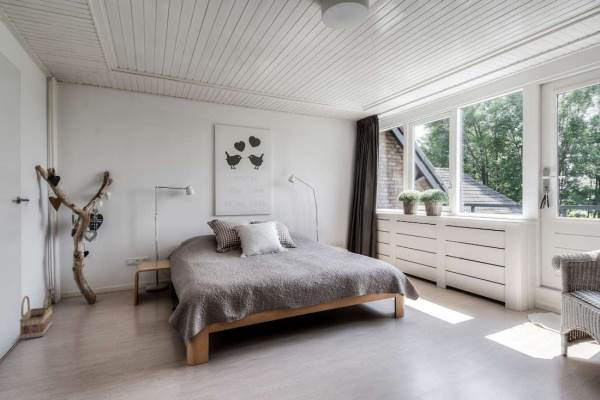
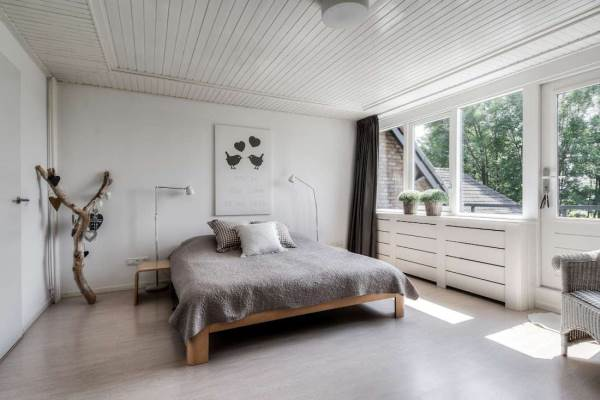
- basket (36, 313)
